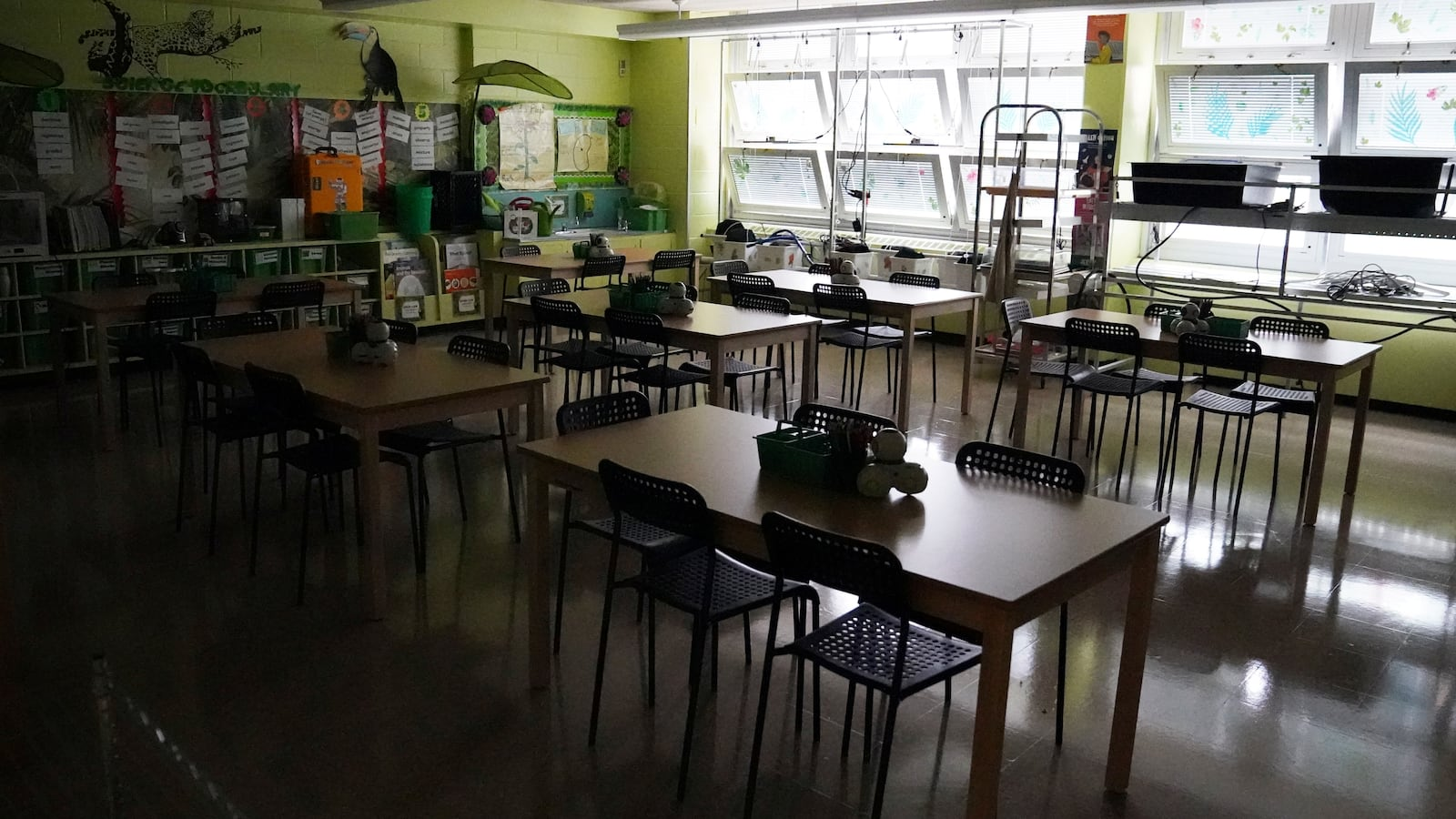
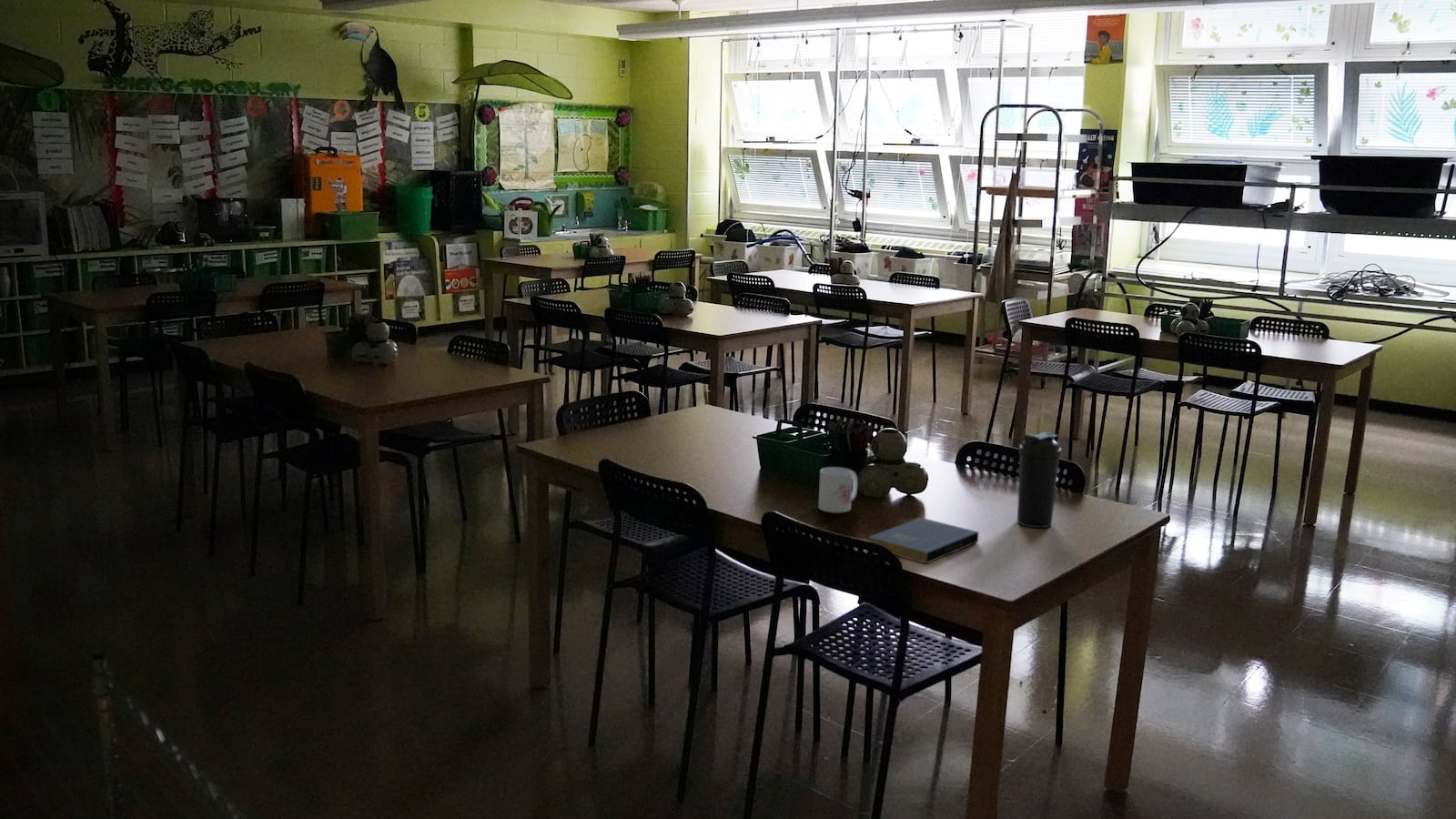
+ water bottle (1037, 479)
+ mug (840, 488)
+ book (925, 539)
